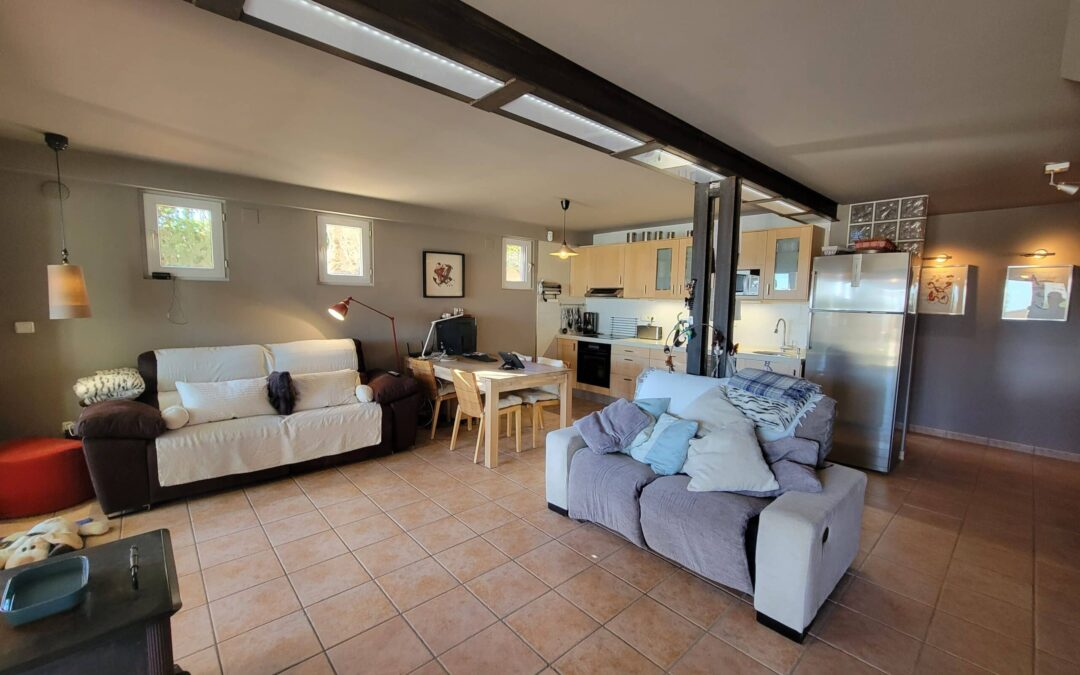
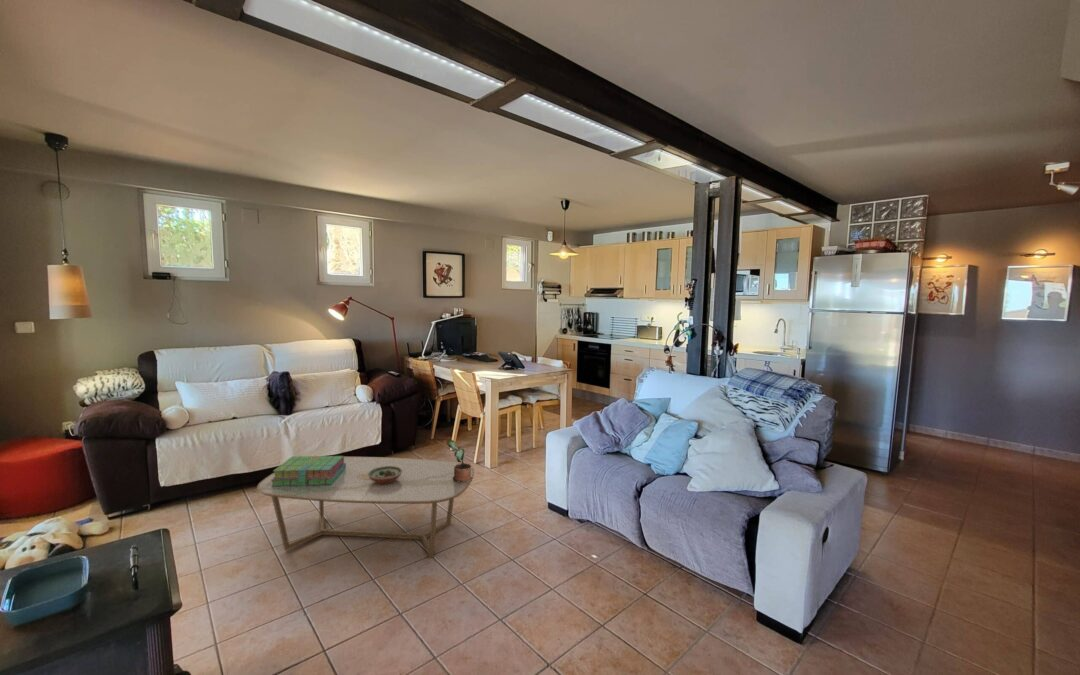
+ coffee table (372, 502)
+ stack of books (310, 469)
+ potted plant (459, 460)
+ decorative bowl (385, 475)
